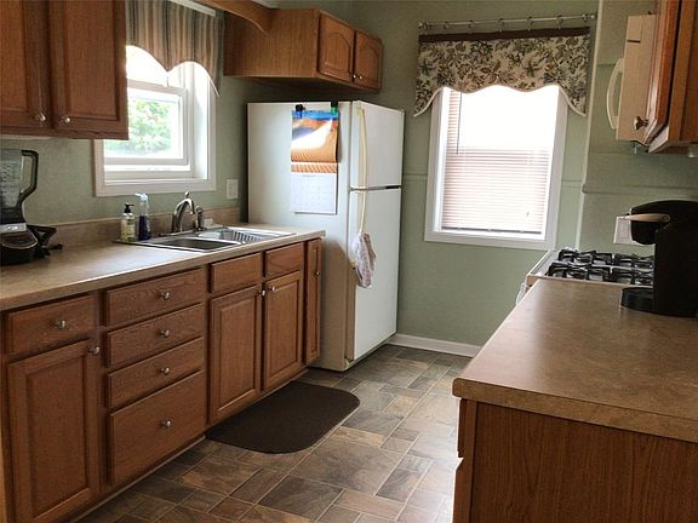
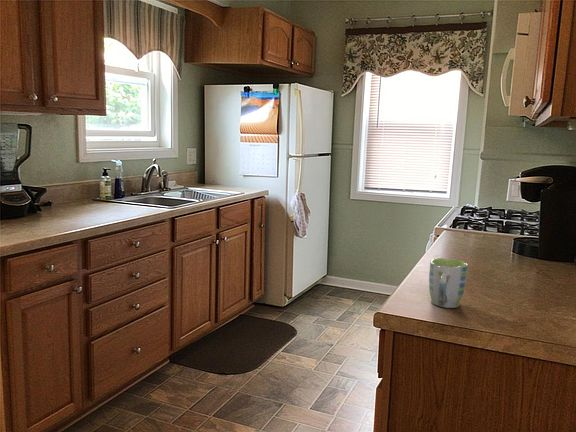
+ mug (446, 284)
